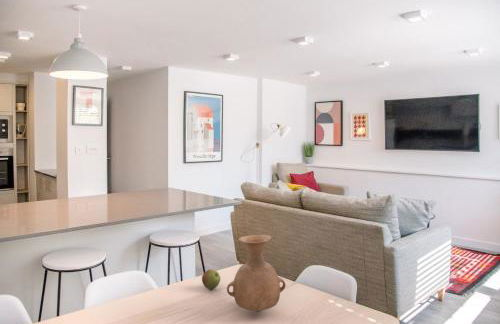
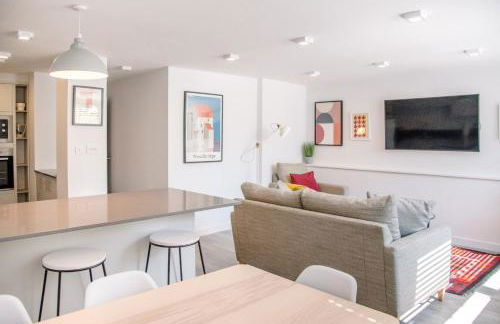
- vase (256, 274)
- apple (211, 279)
